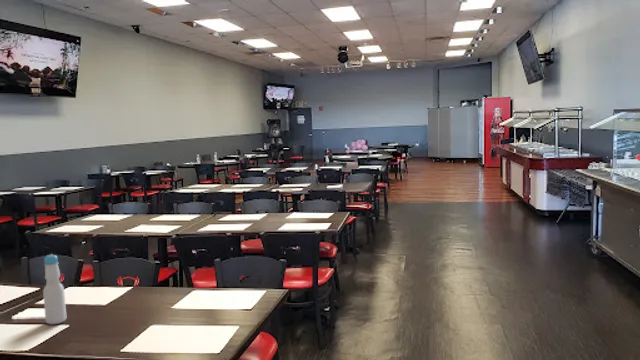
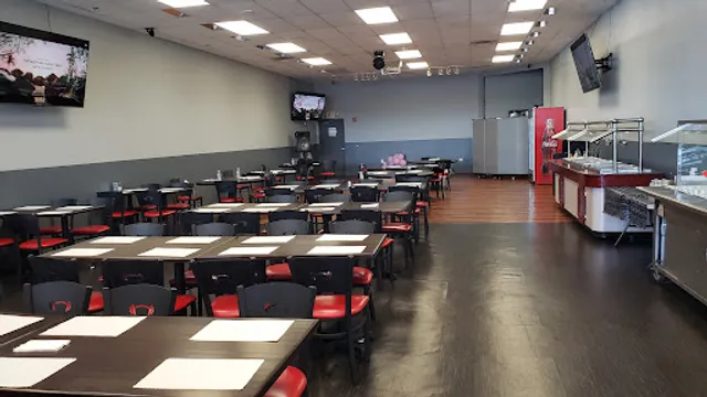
- bottle (53, 288)
